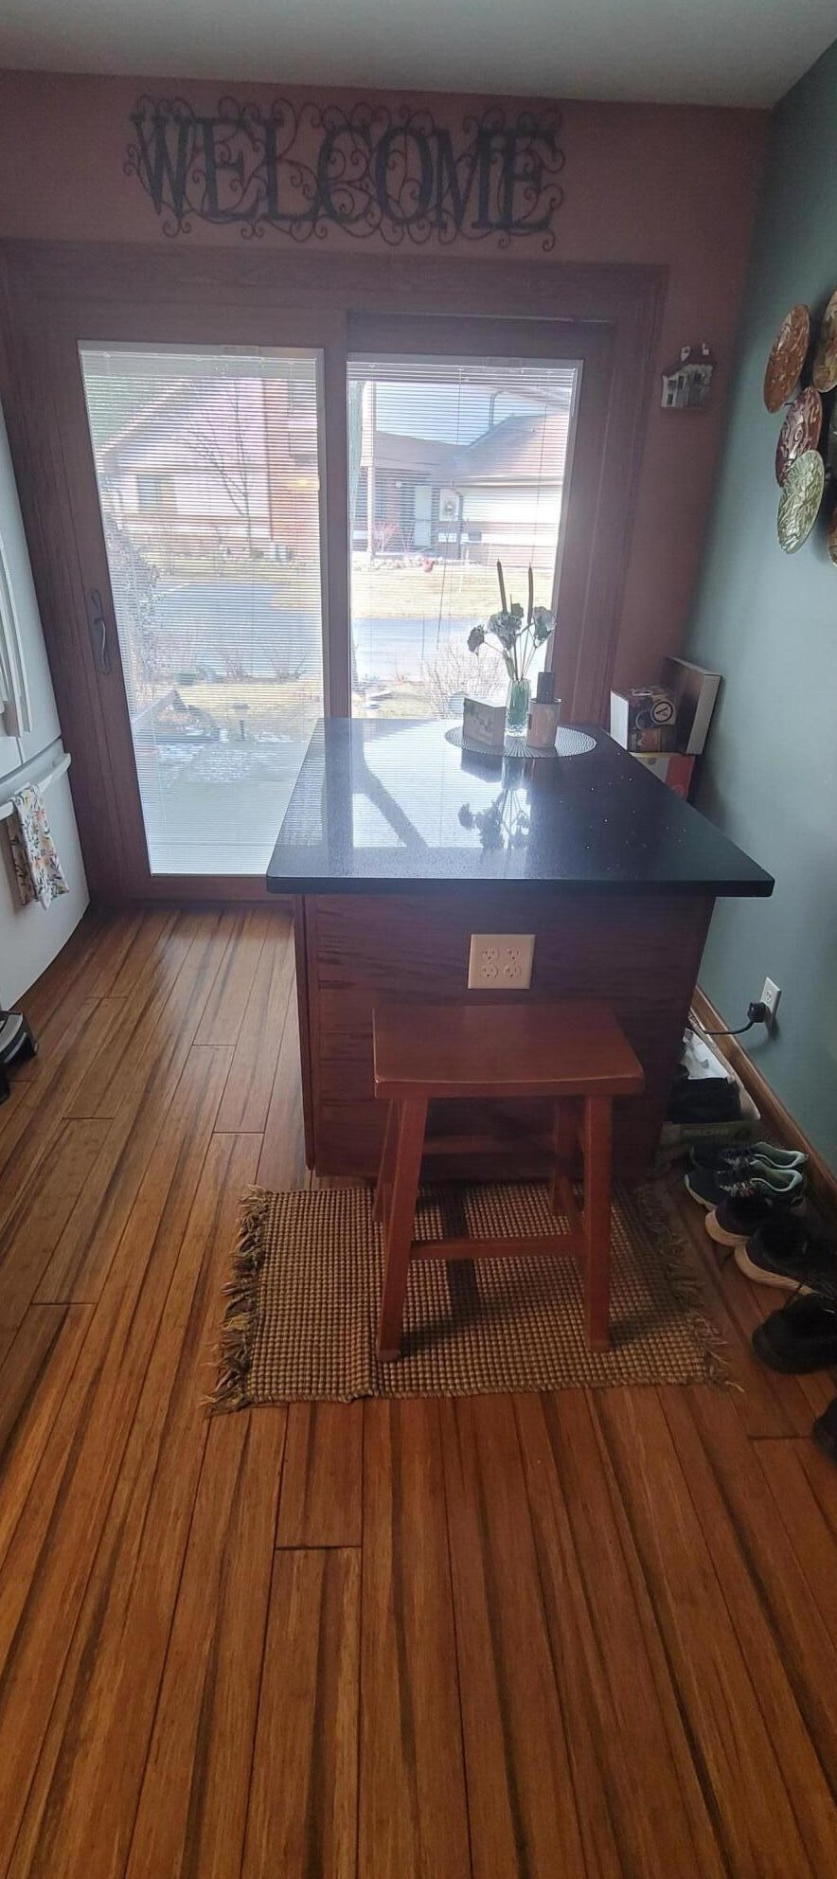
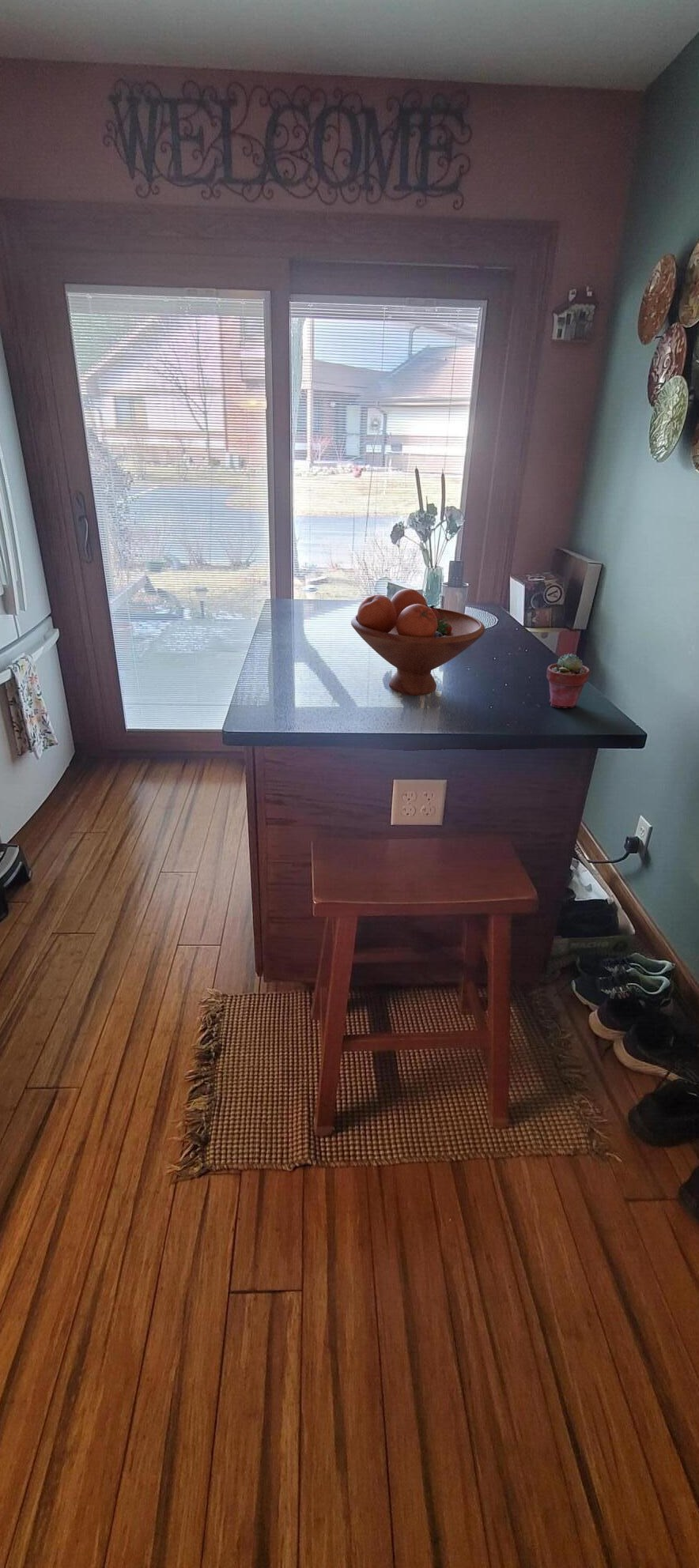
+ potted succulent (566, 679)
+ fruit bowl (416, 643)
